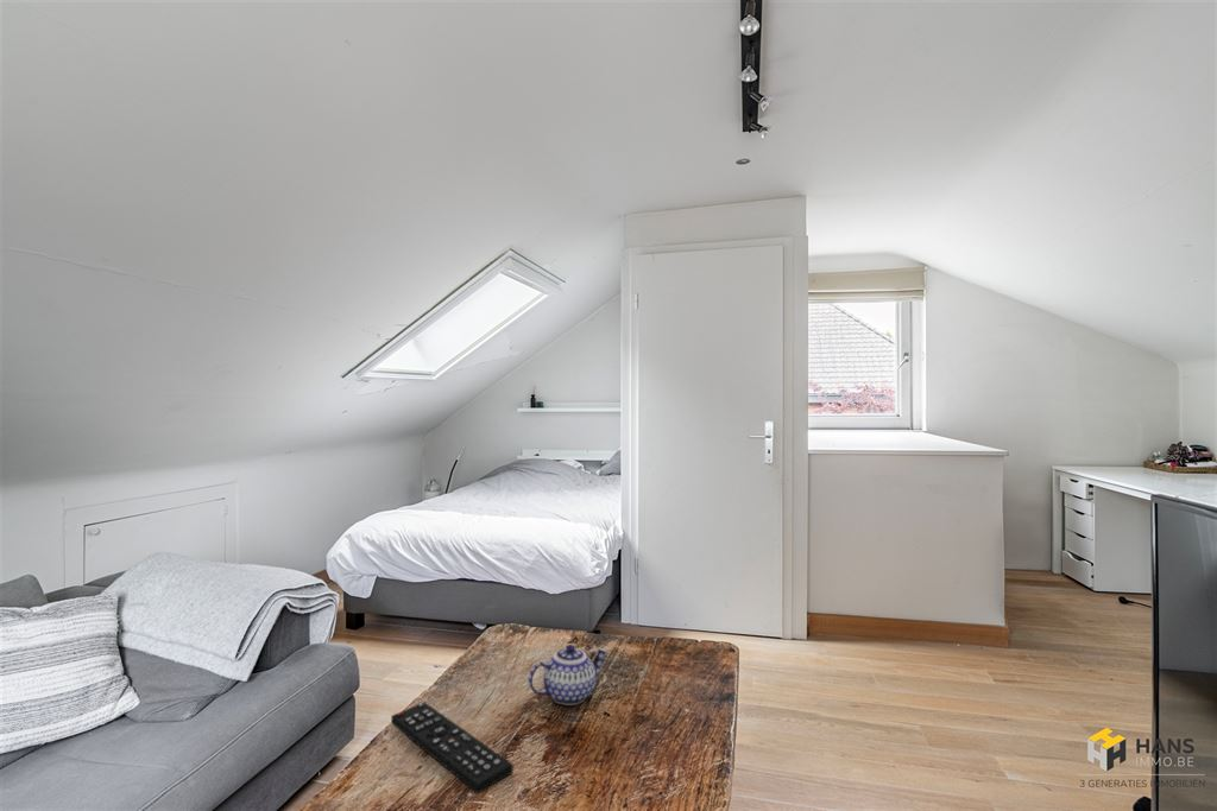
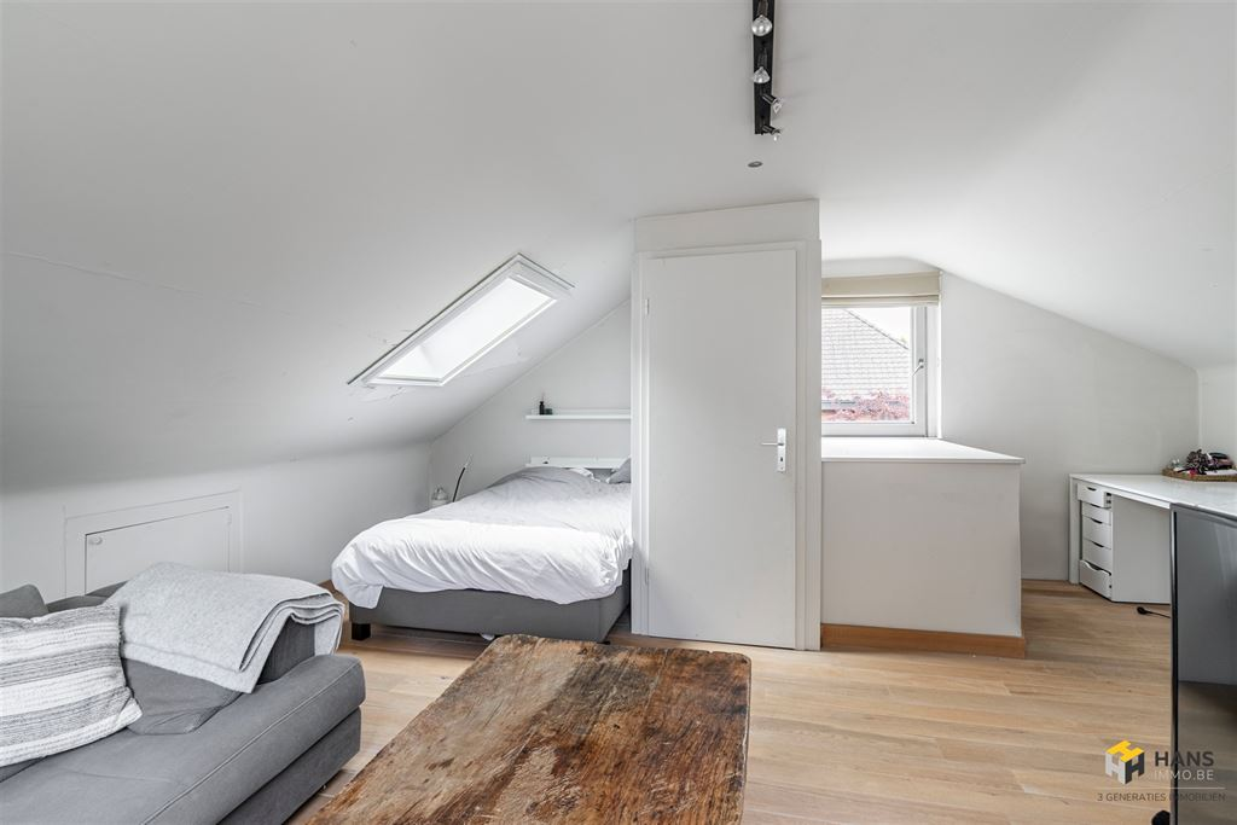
- remote control (447, 740)
- teapot (569, 671)
